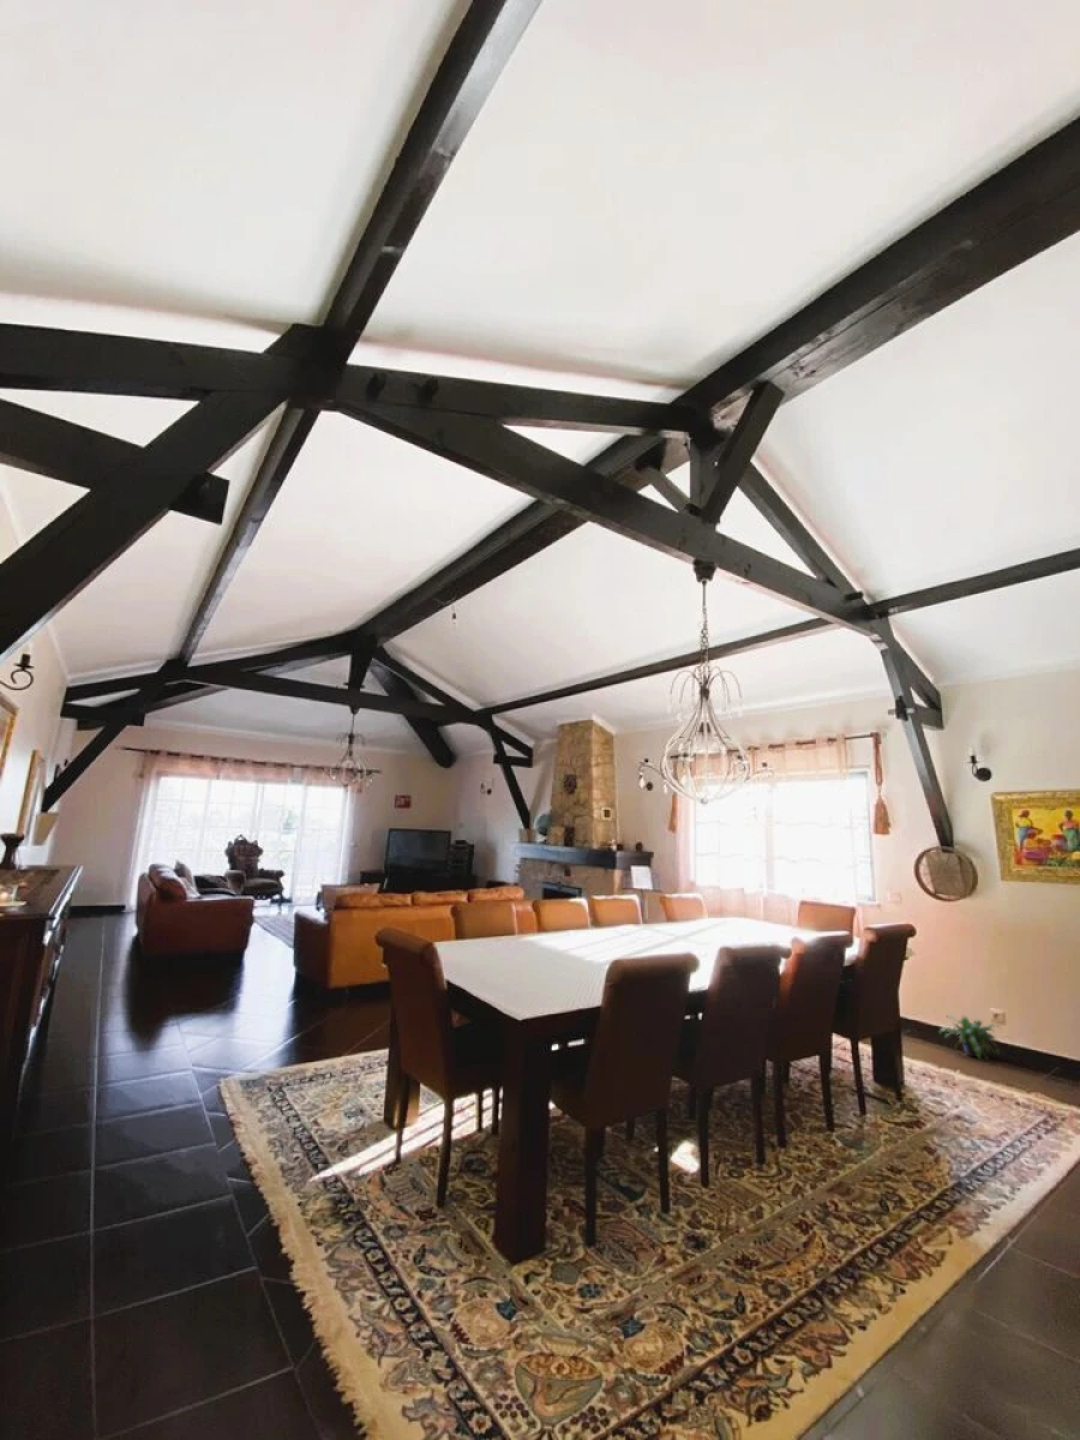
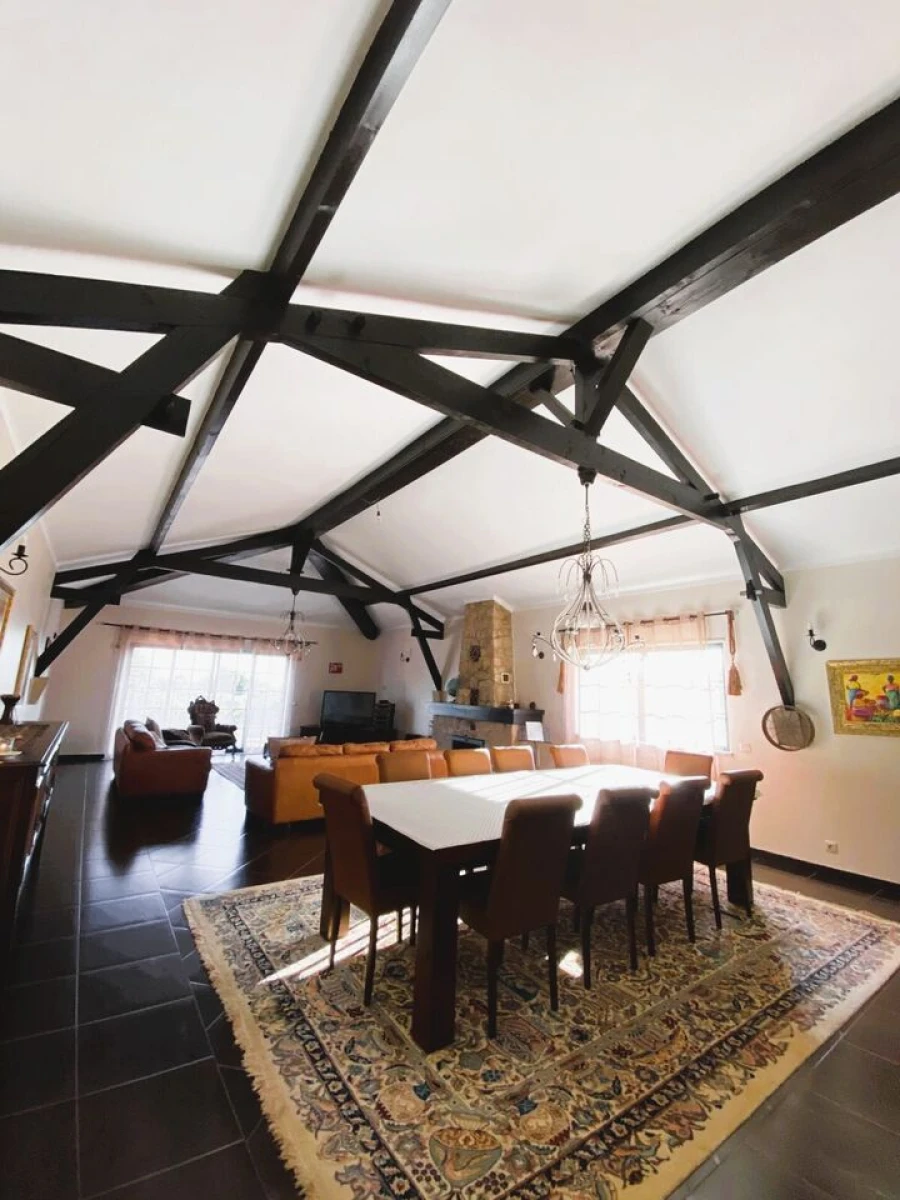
- potted plant (968, 1034)
